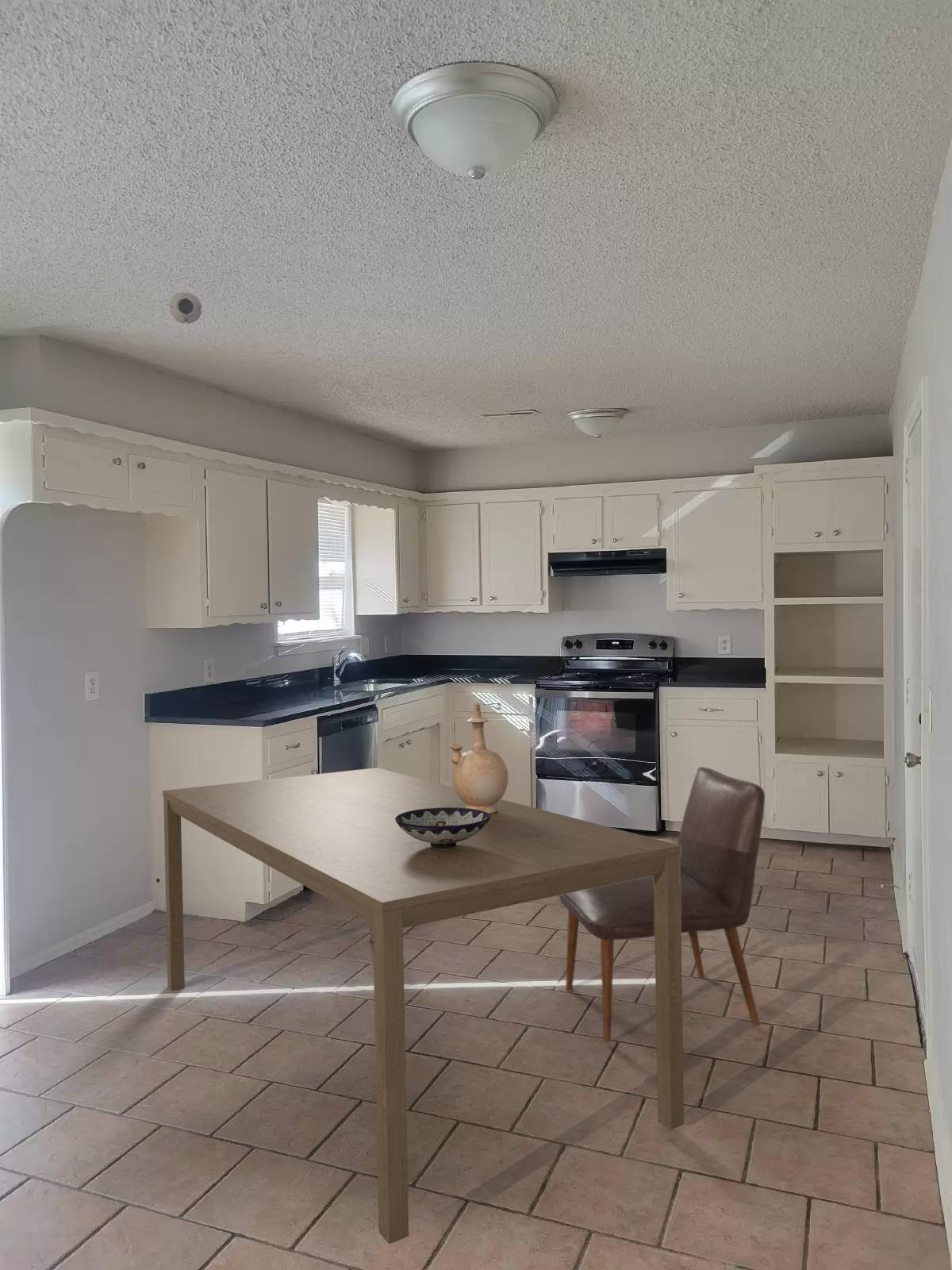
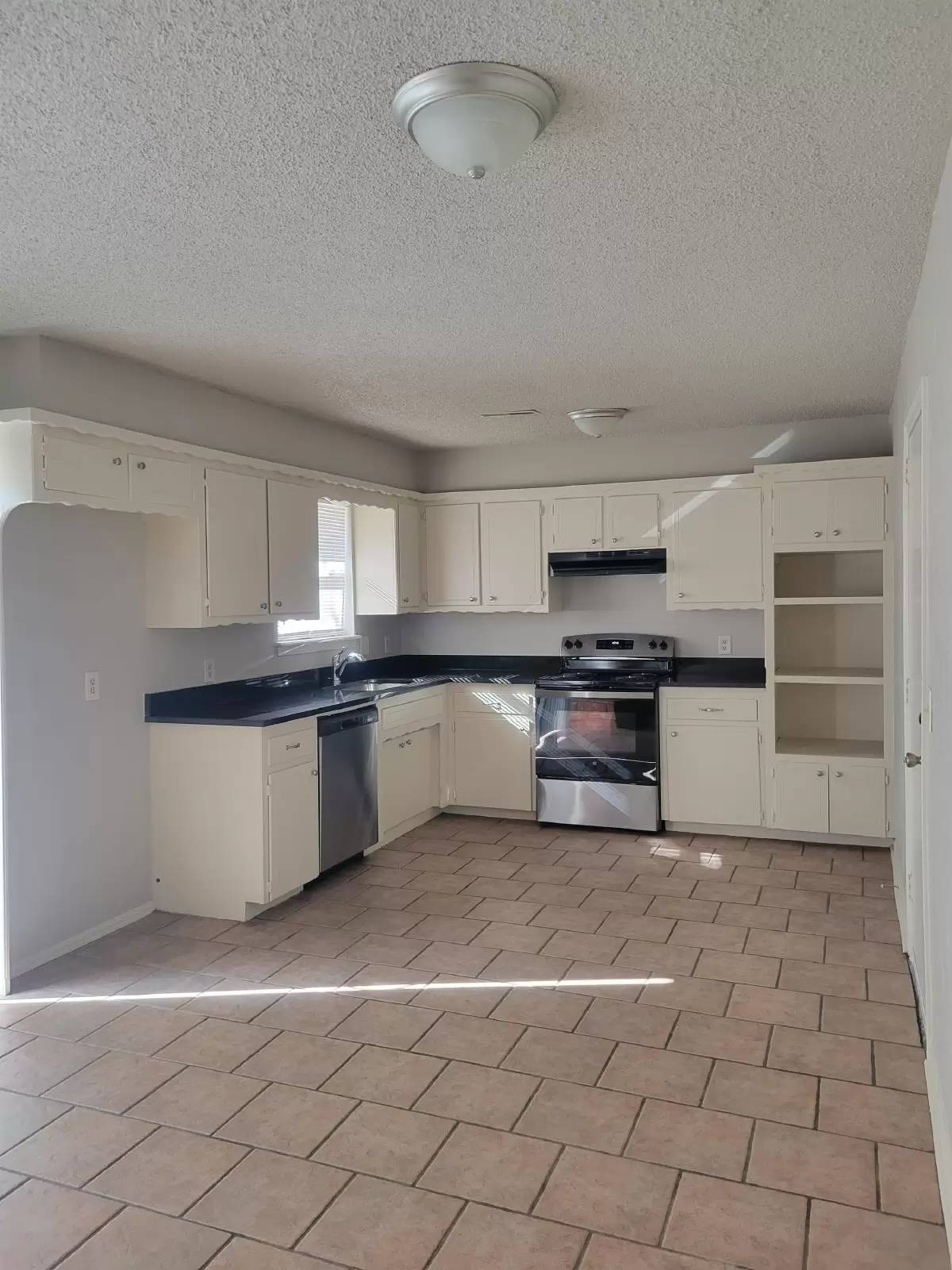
- vase (478, 756)
- chair (654, 892)
- dining table (381, 930)
- bowl (443, 829)
- smoke detector (186, 307)
